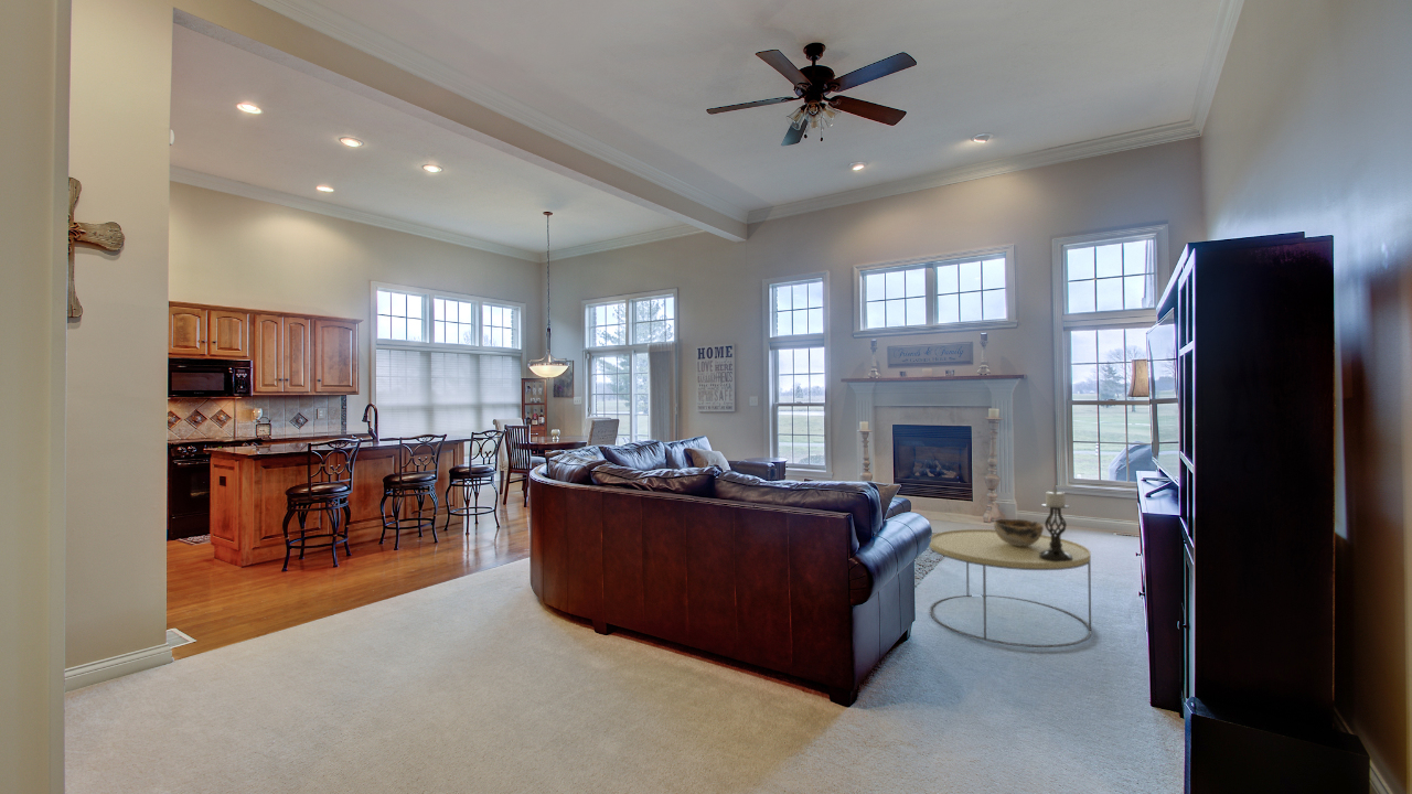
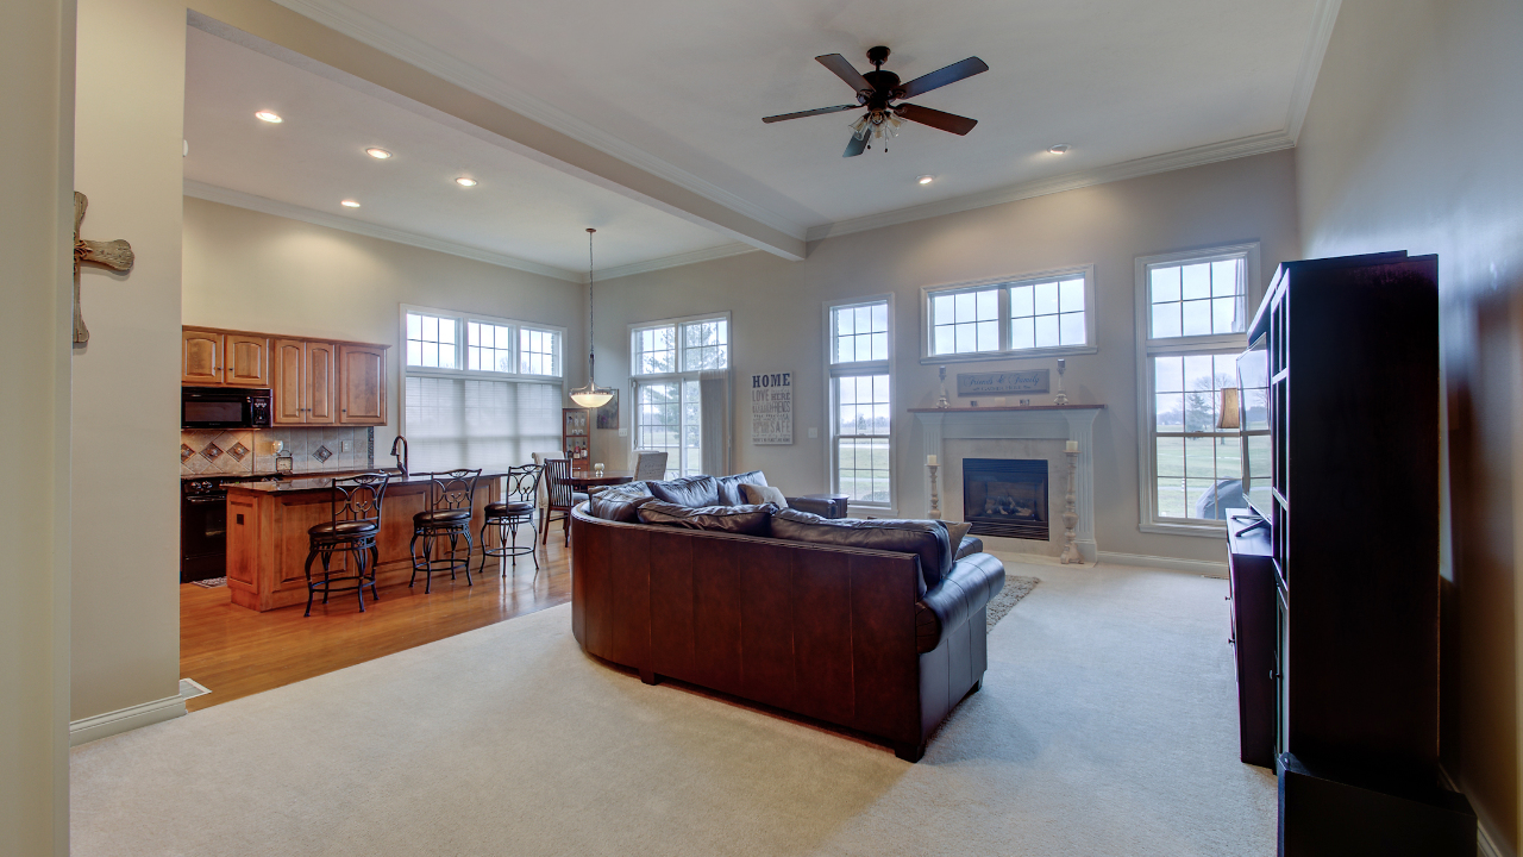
- candle holder (1055, 522)
- decorative bowl (1017, 532)
- coffee table (1006, 568)
